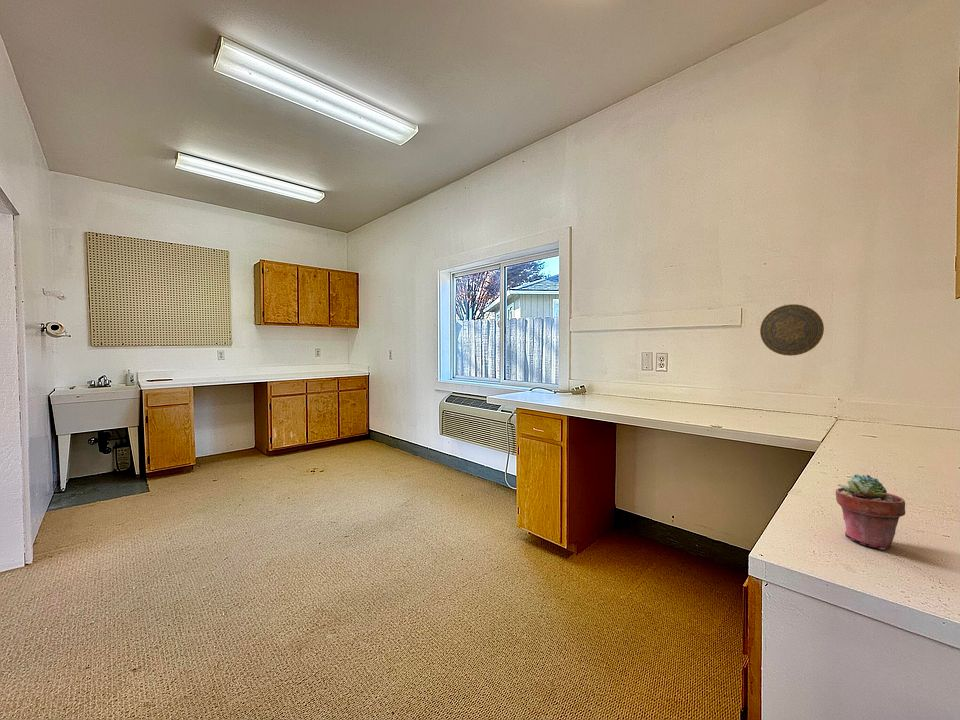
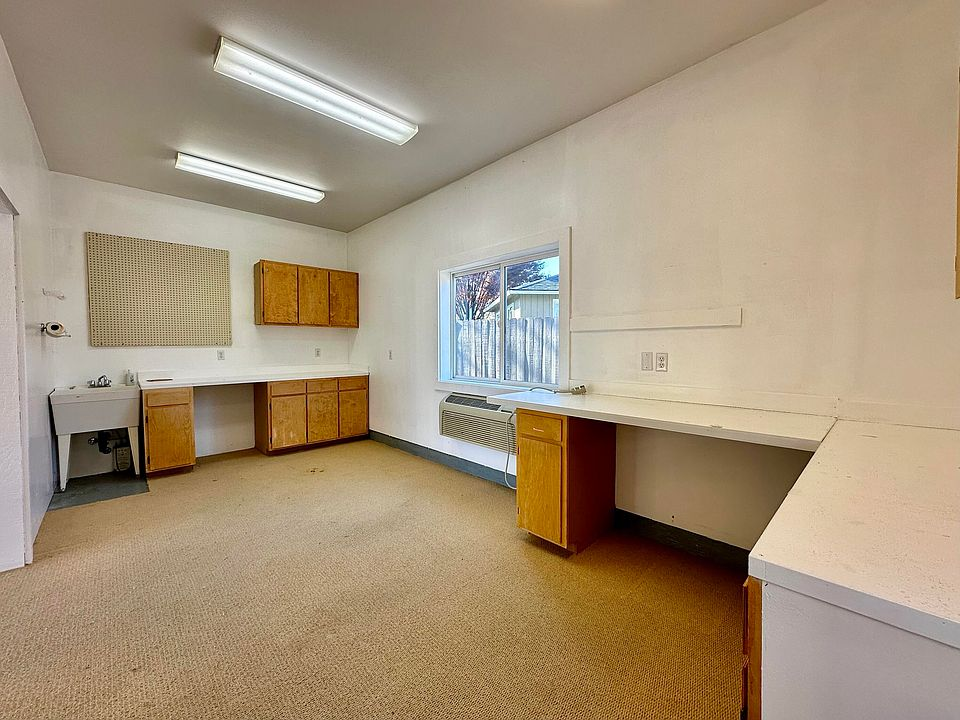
- decorative plate (790, 329)
- potted succulent (868, 507)
